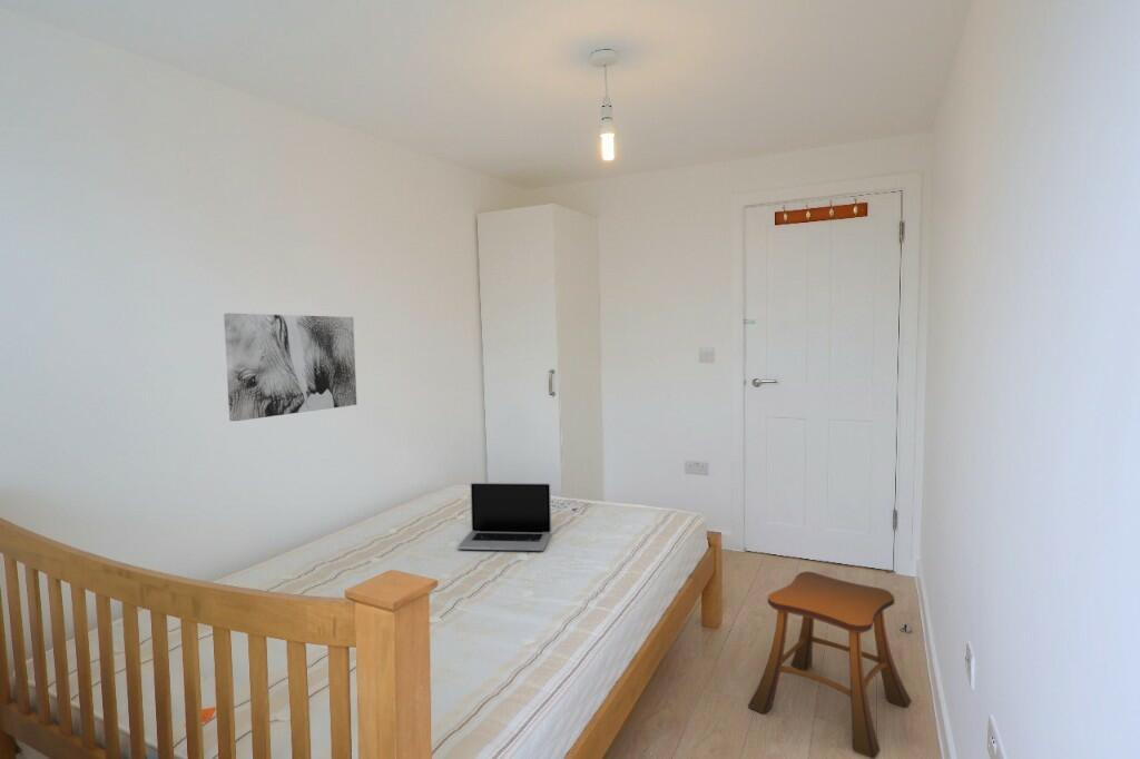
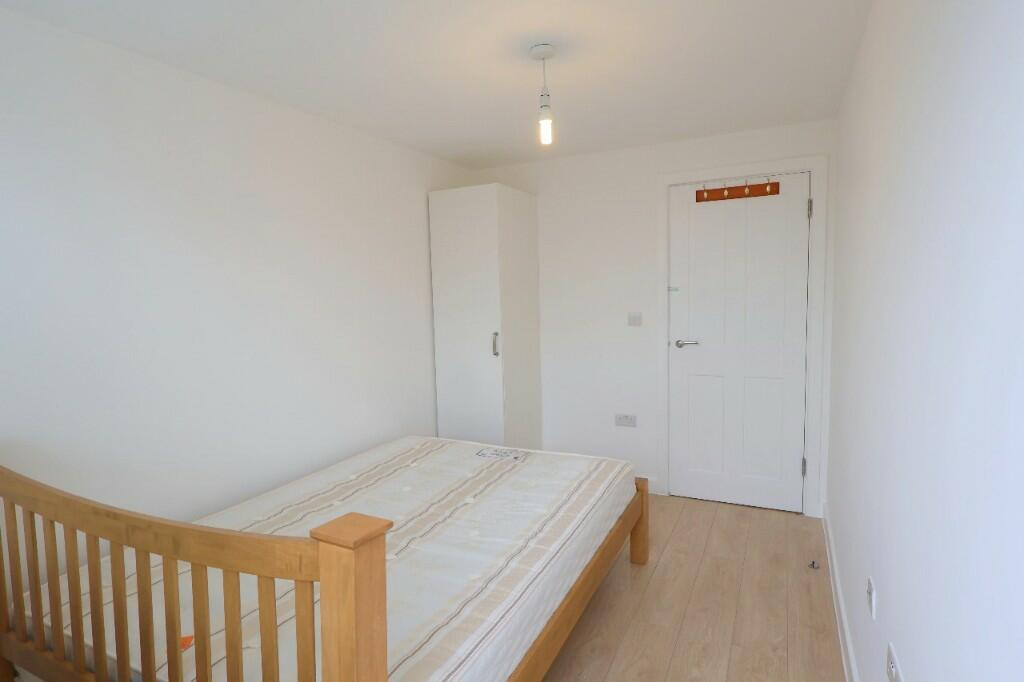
- wall art (297, 364)
- laptop (504, 515)
- stool (829, 645)
